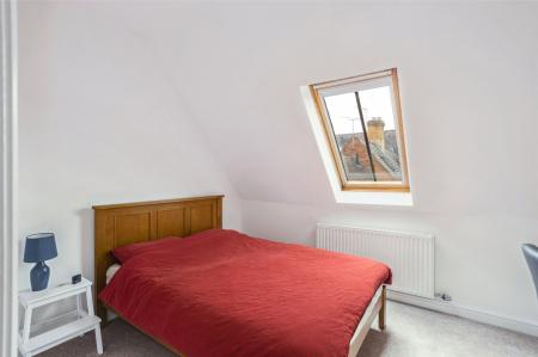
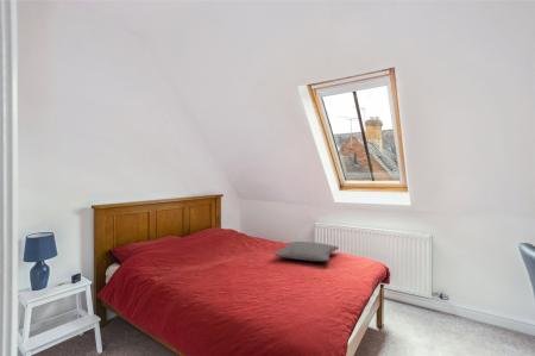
+ pillow (307, 250)
